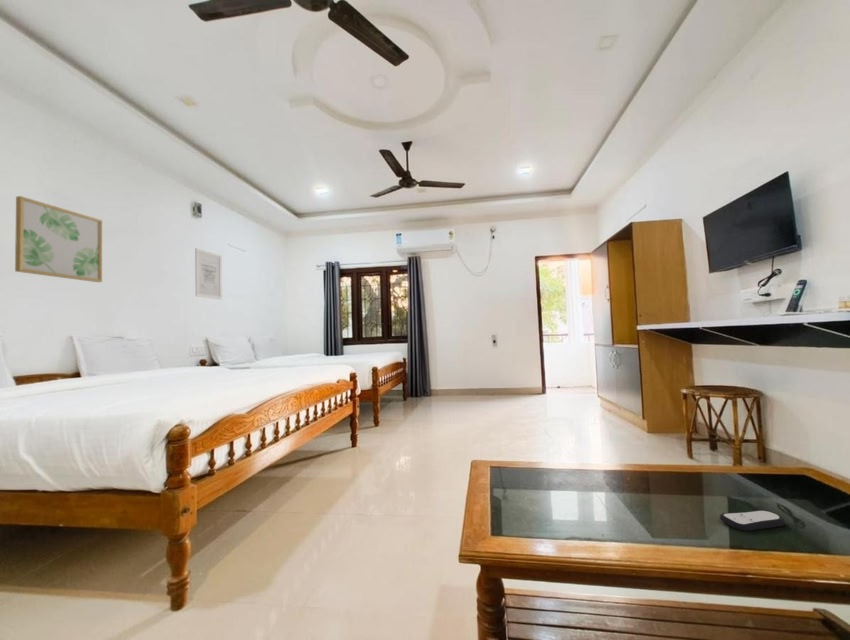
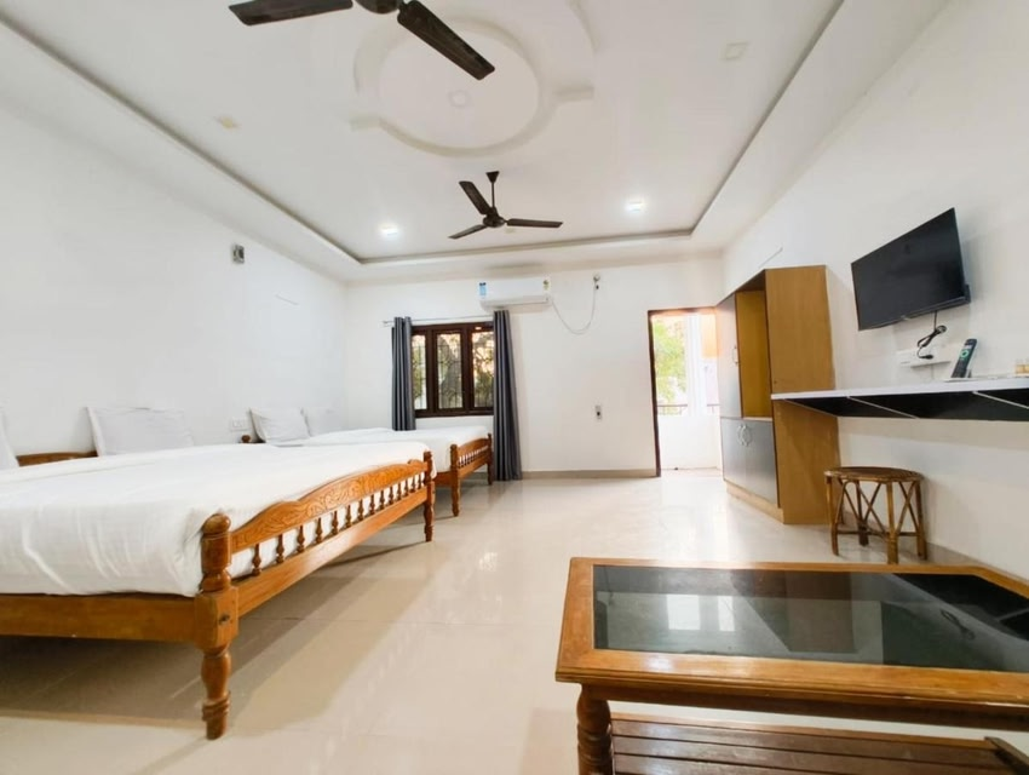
- wall art (209, 275)
- wall art (63, 243)
- remote control (752, 519)
